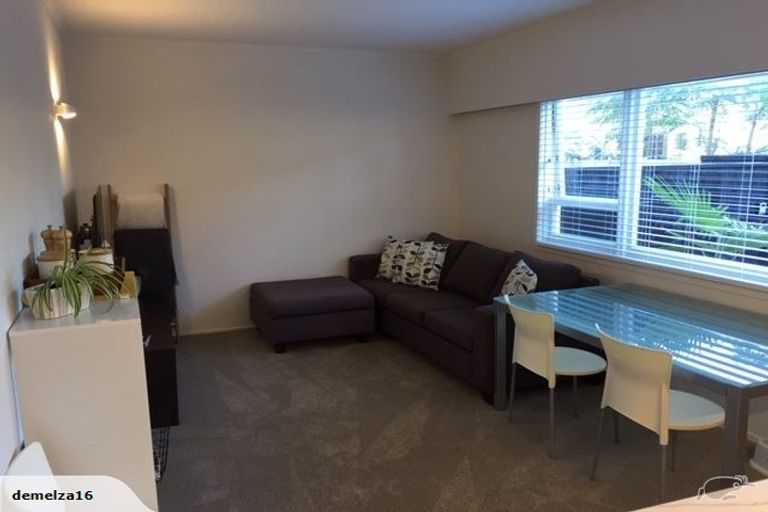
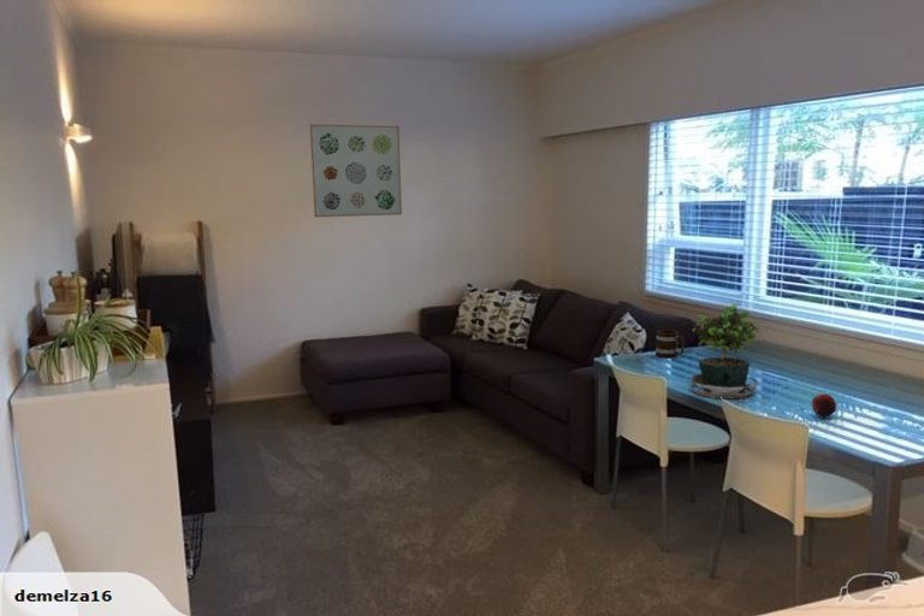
+ potted plant (729, 349)
+ wall art (356, 171)
+ fruit (824, 405)
+ mug (670, 344)
